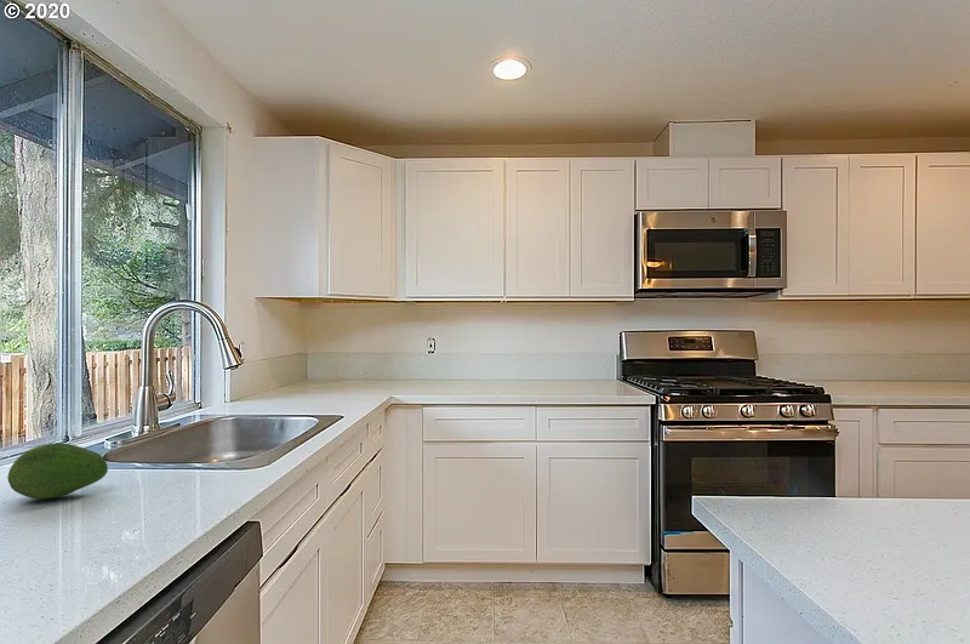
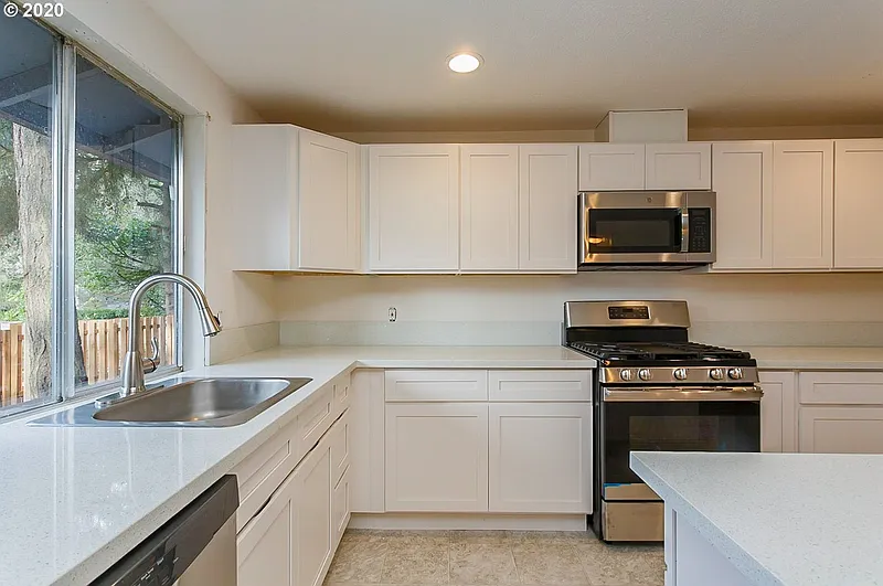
- fruit (59, 469)
